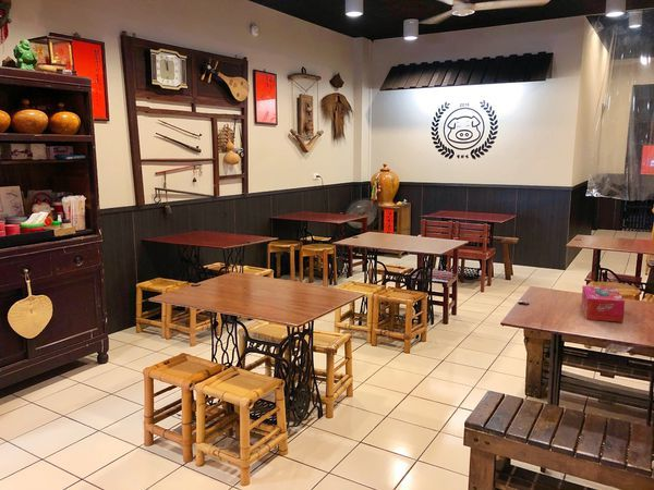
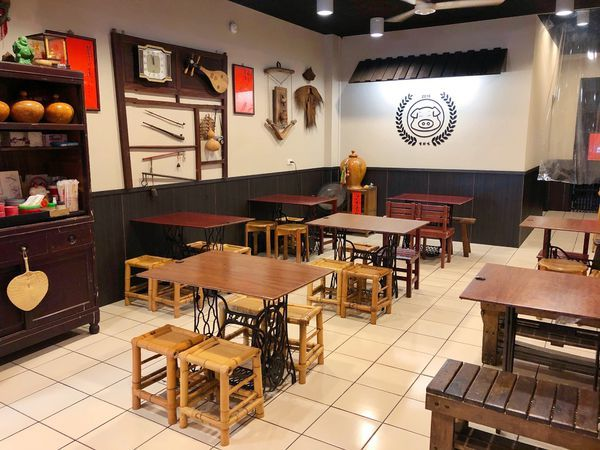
- tissue box (602, 303)
